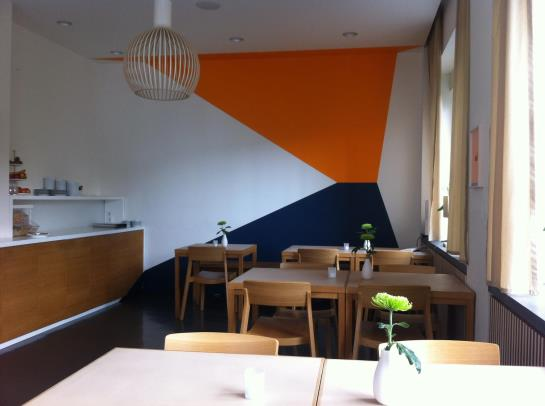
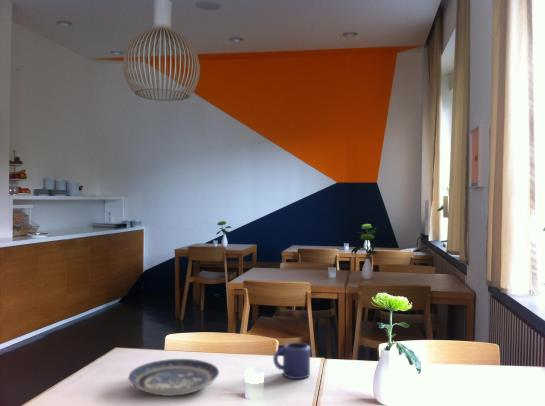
+ mug (291, 360)
+ plate (174, 379)
